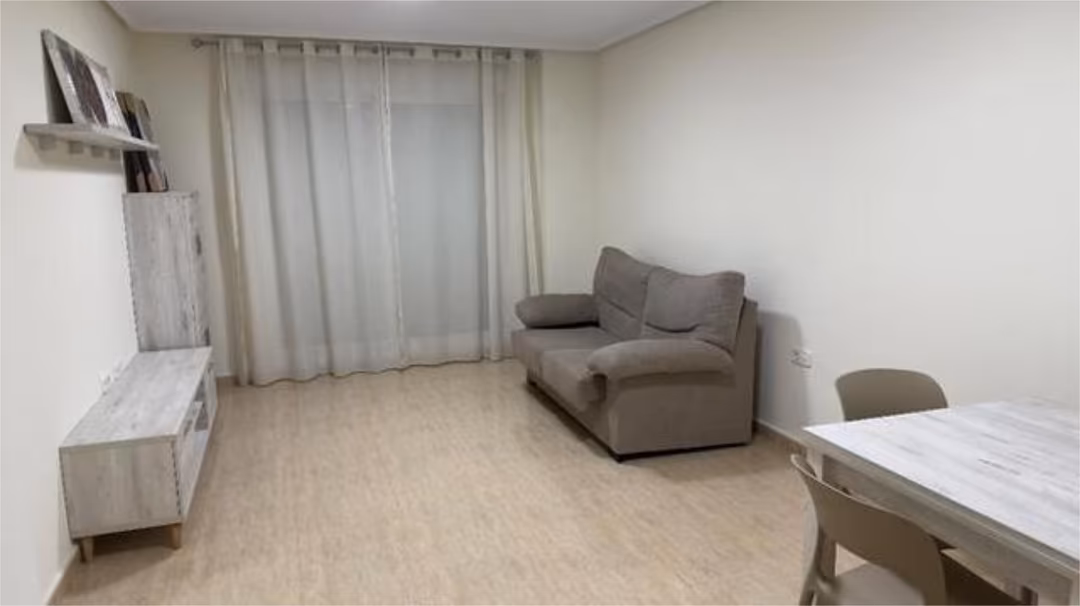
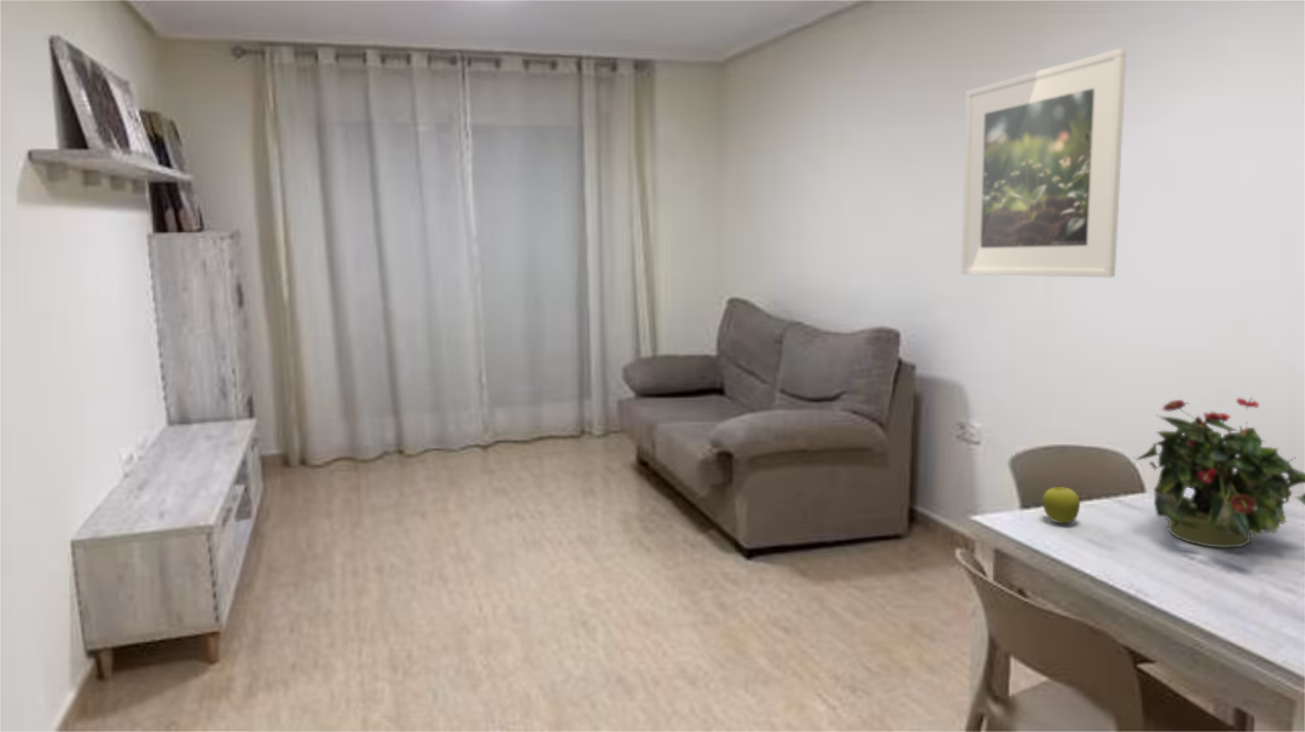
+ potted plant (1228, 471)
+ fruit (1061, 504)
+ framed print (1033, 175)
